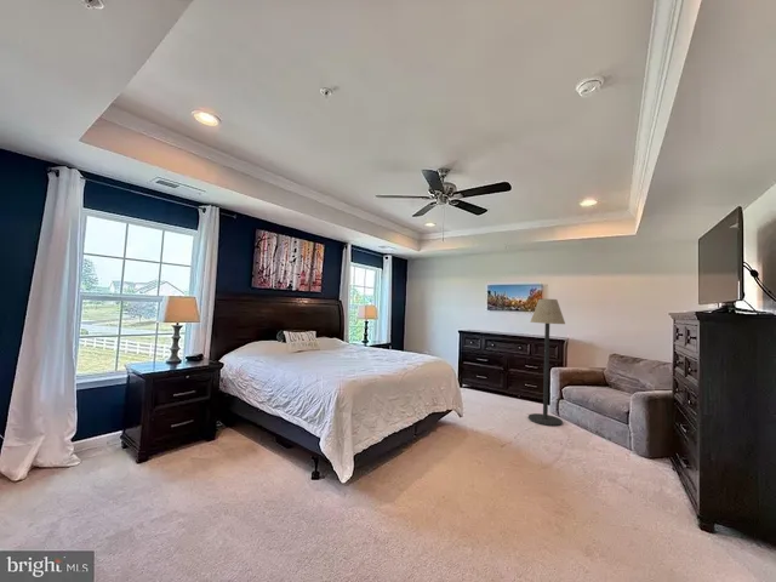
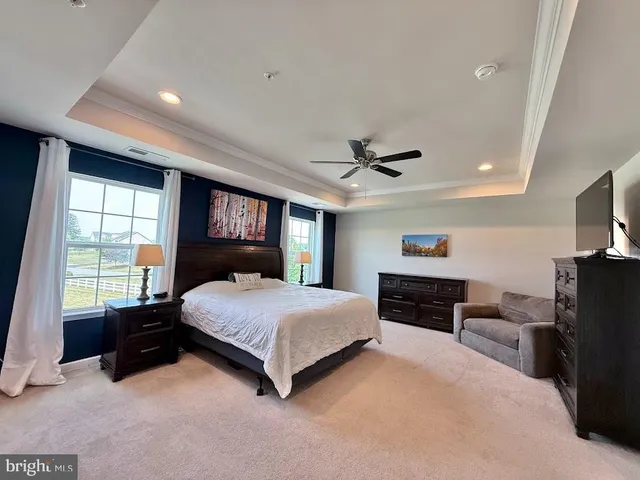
- floor lamp (546, 359)
